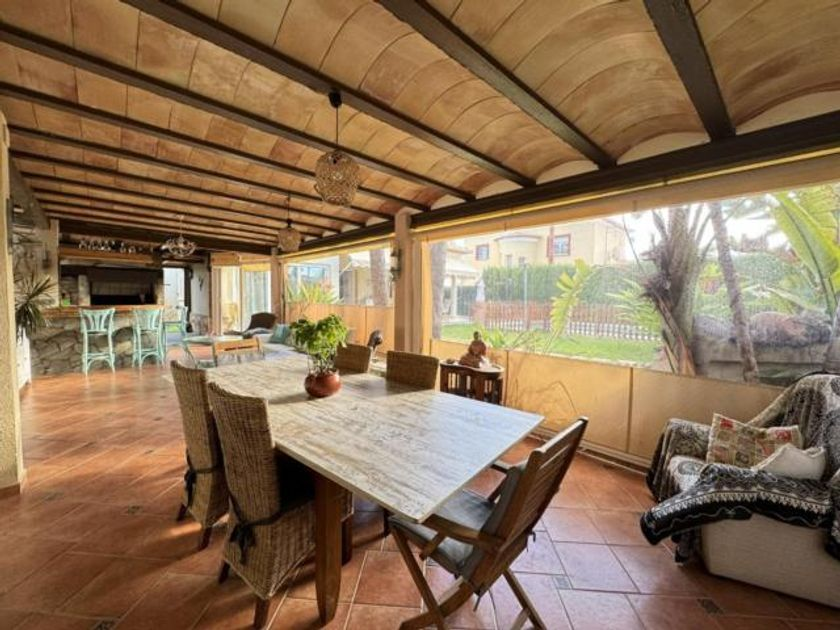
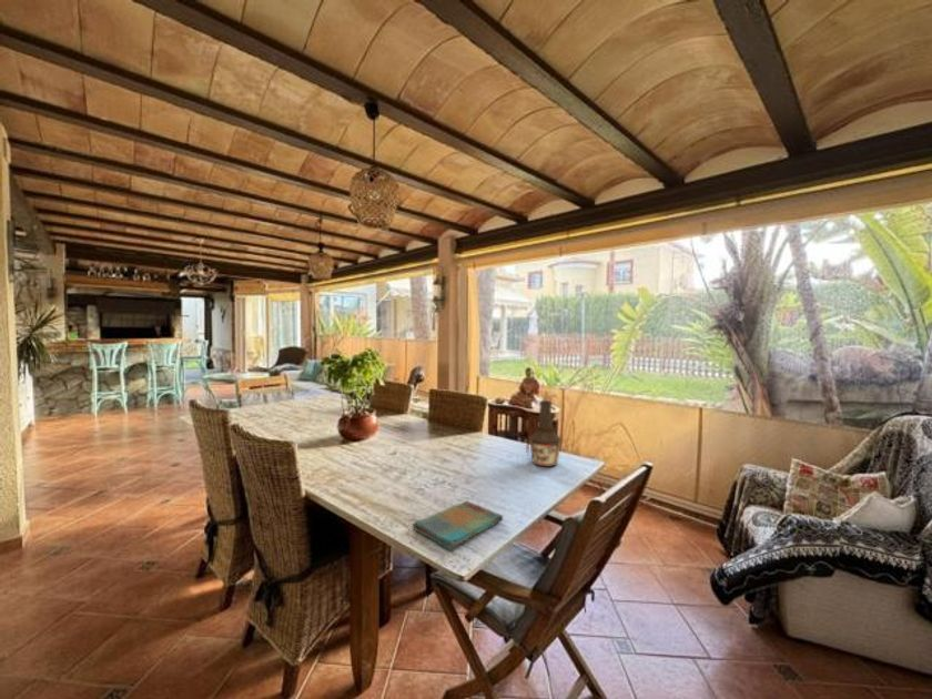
+ dish towel (458, 520)
+ bottle (543, 432)
